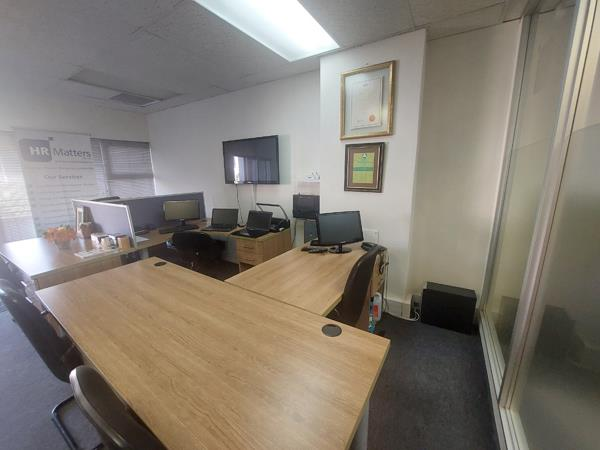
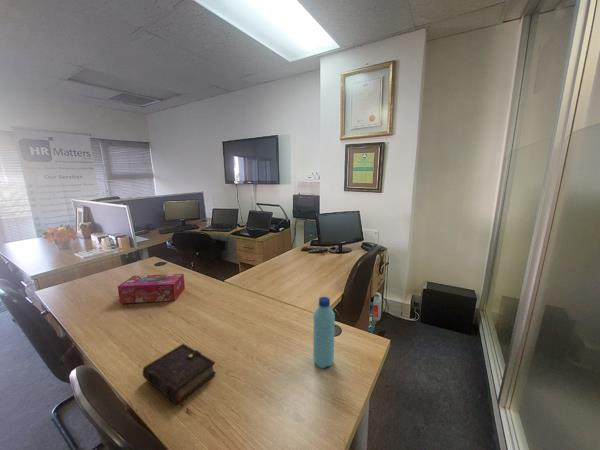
+ tissue box (153, 287)
+ water bottle (323, 331)
+ book (185, 374)
